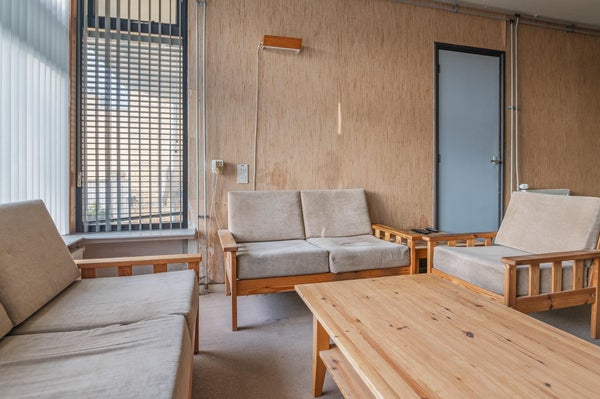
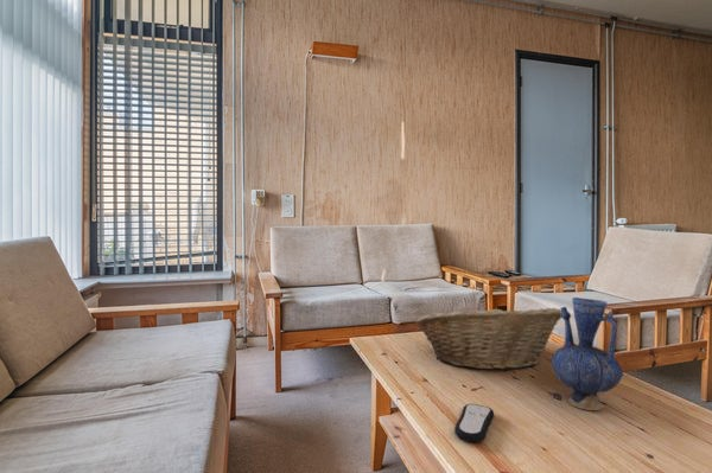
+ fruit basket (487, 328)
+ remote control (473, 421)
+ vase (585, 351)
